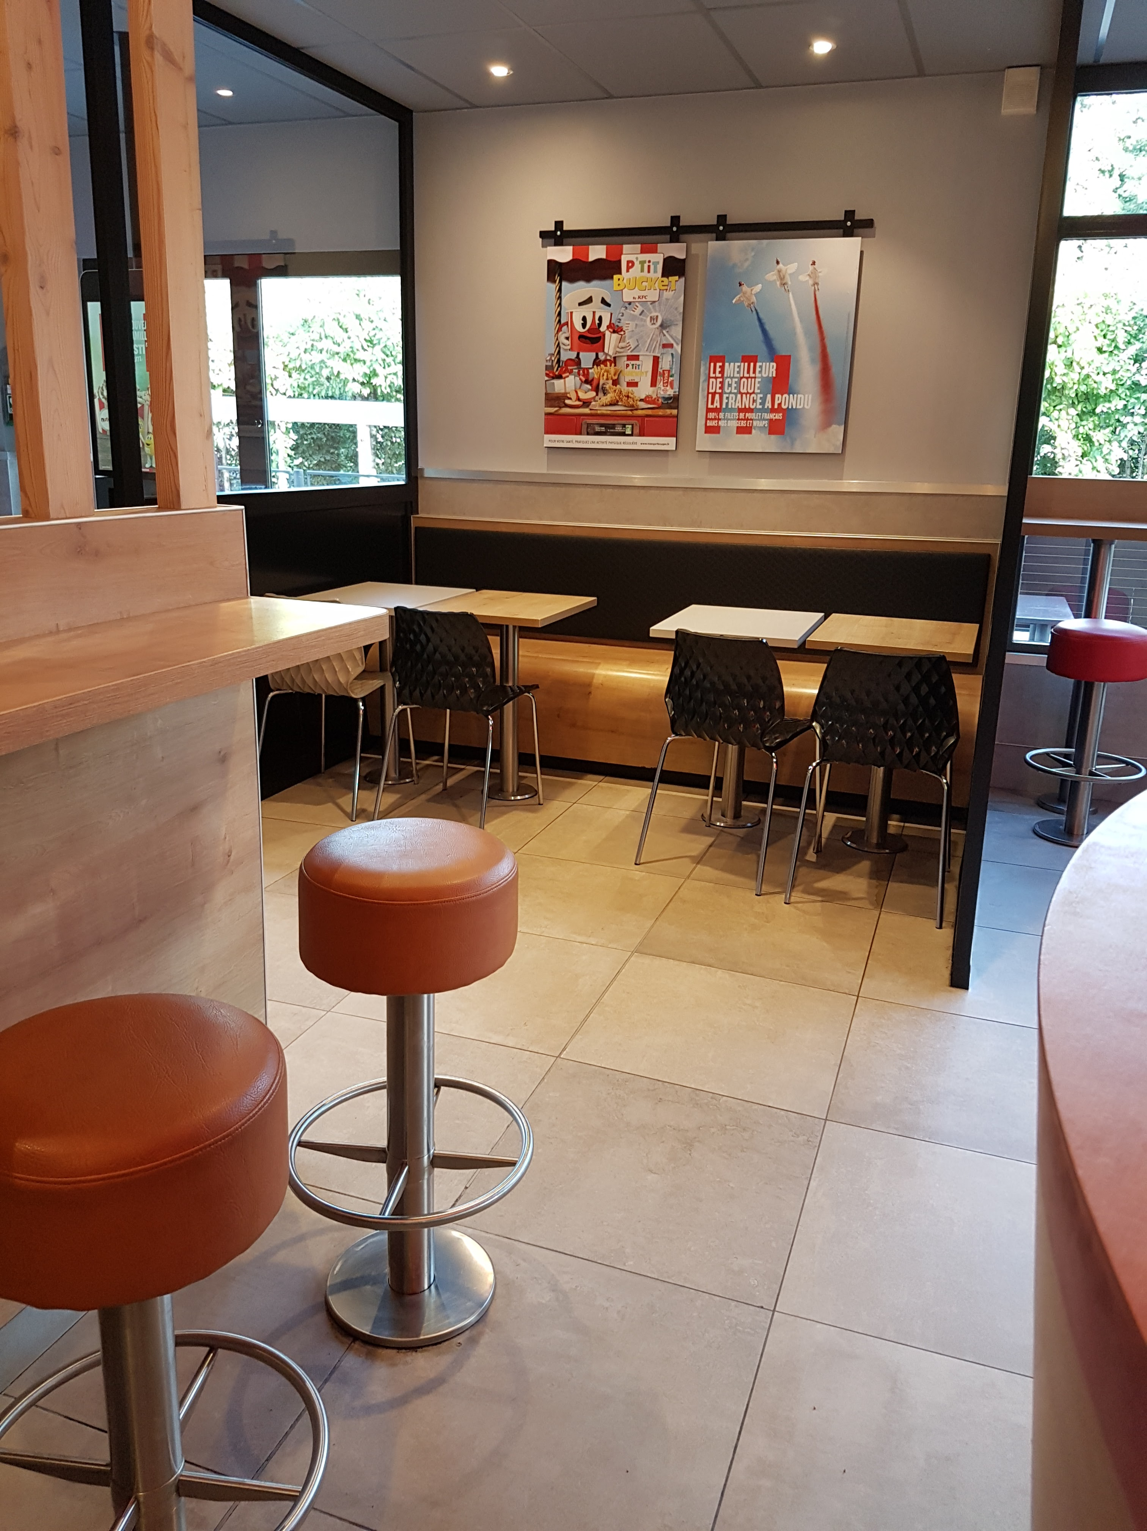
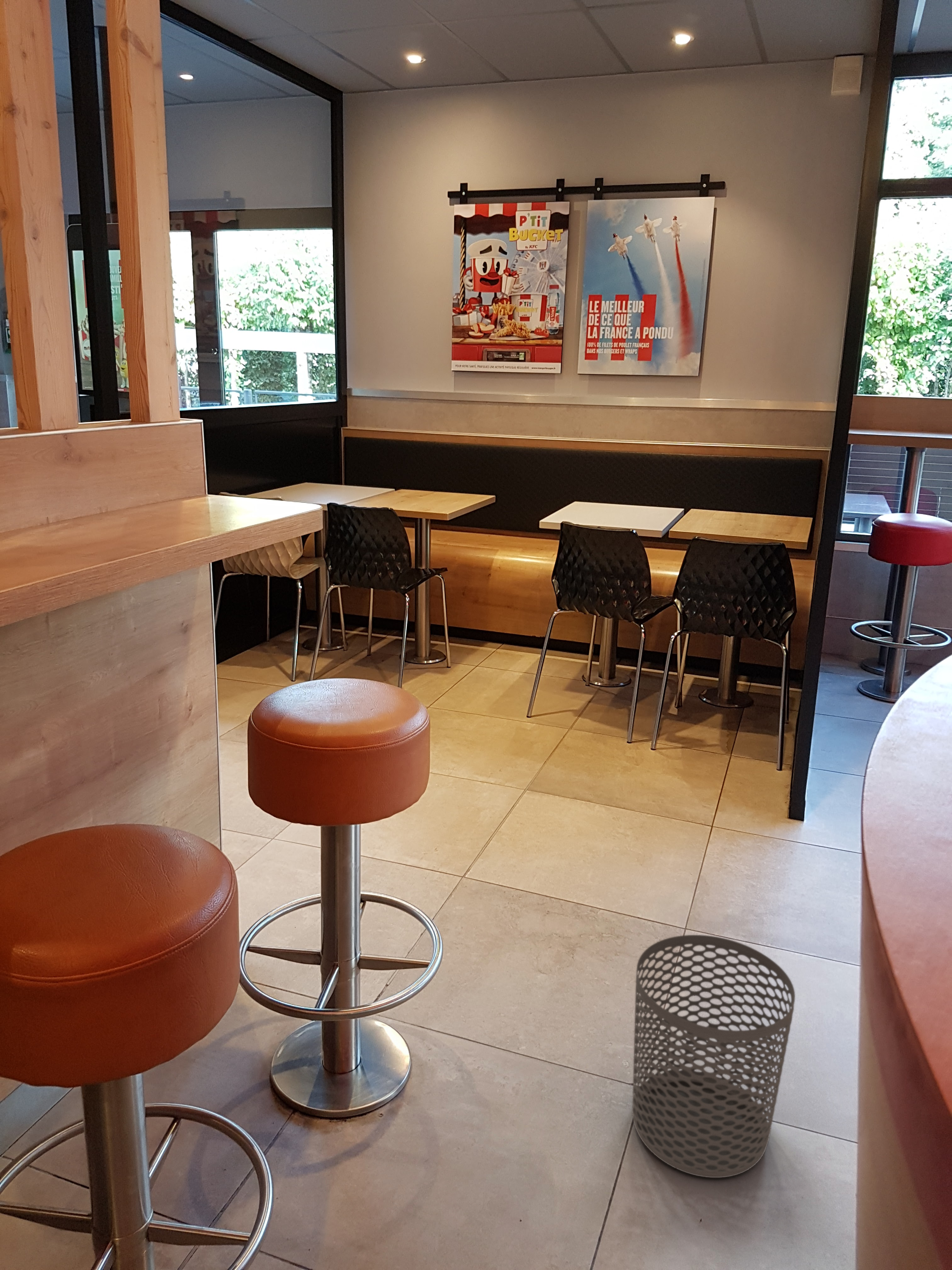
+ waste bin (706, 1055)
